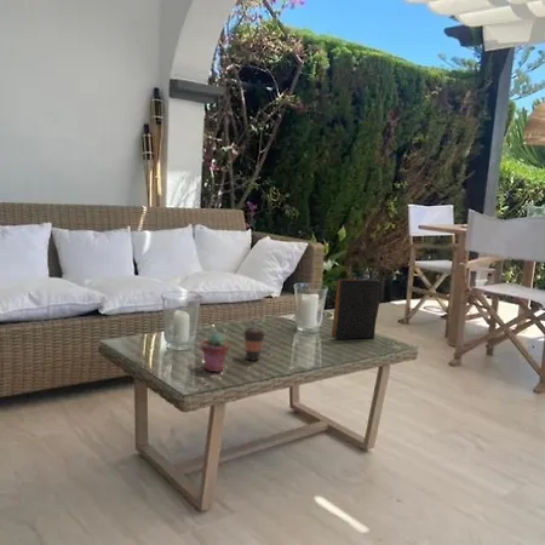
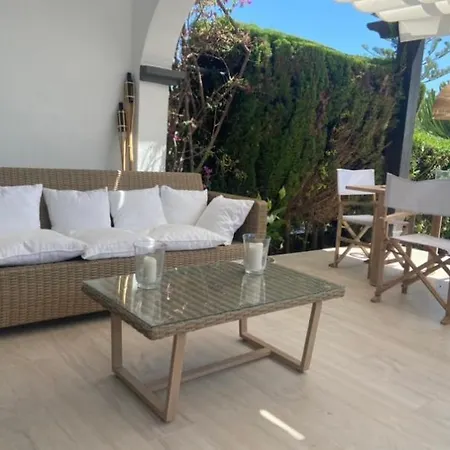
- potted succulent (214, 350)
- book (356, 309)
- coffee cup (253, 344)
